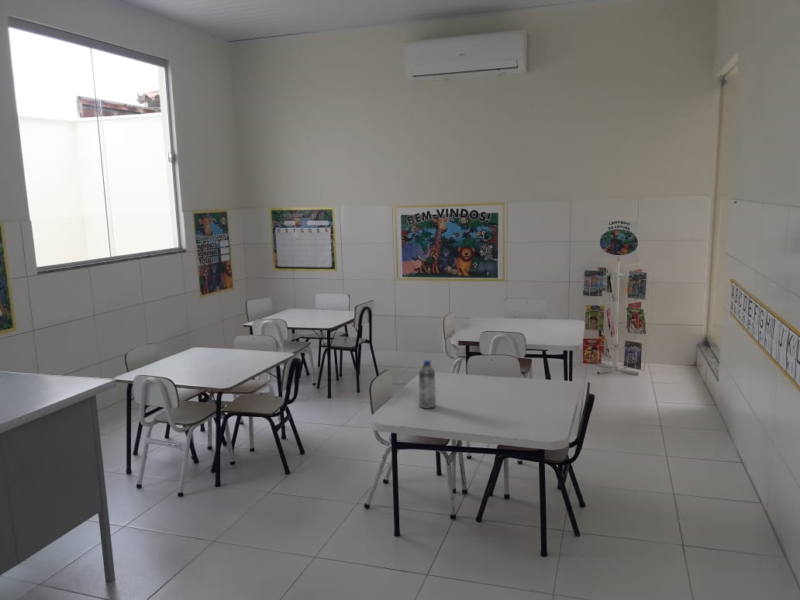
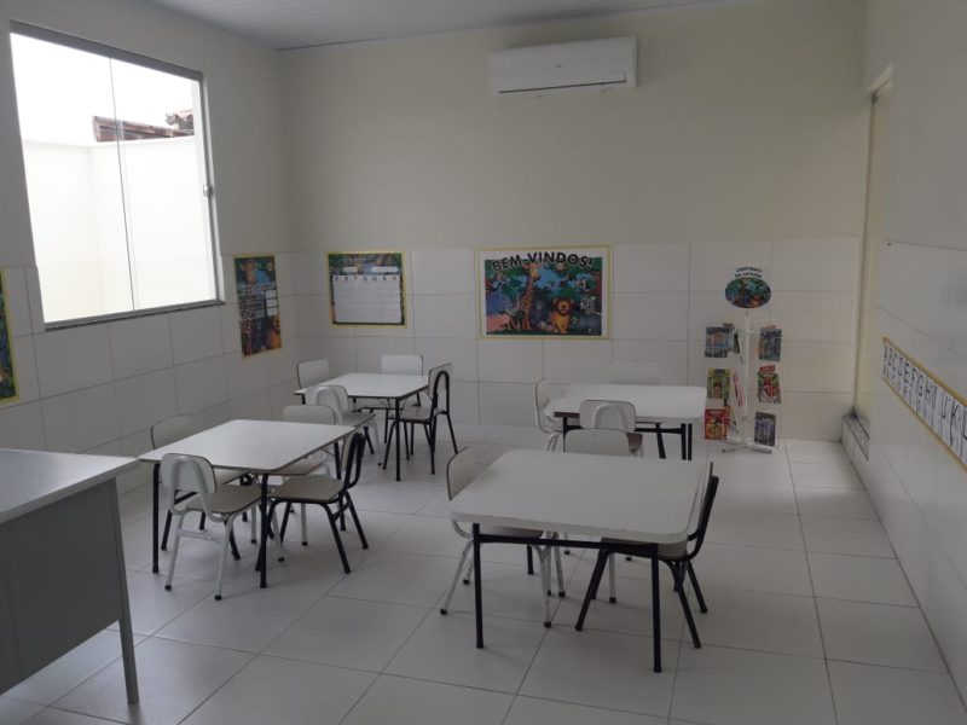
- water bottle (427, 383)
